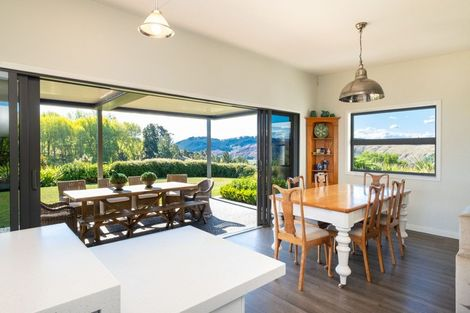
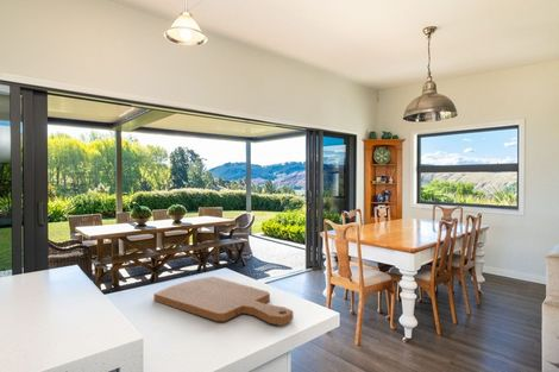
+ cutting board (219, 297)
